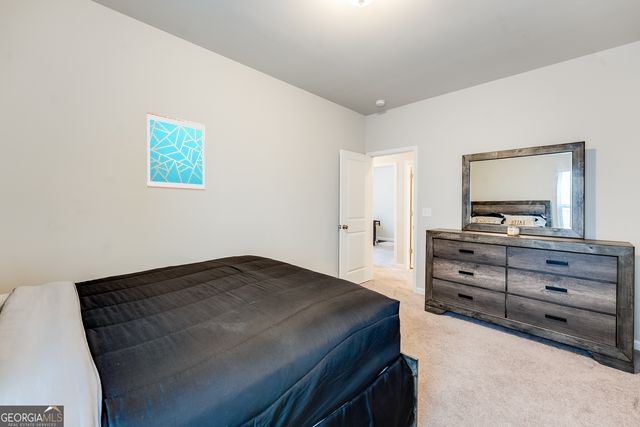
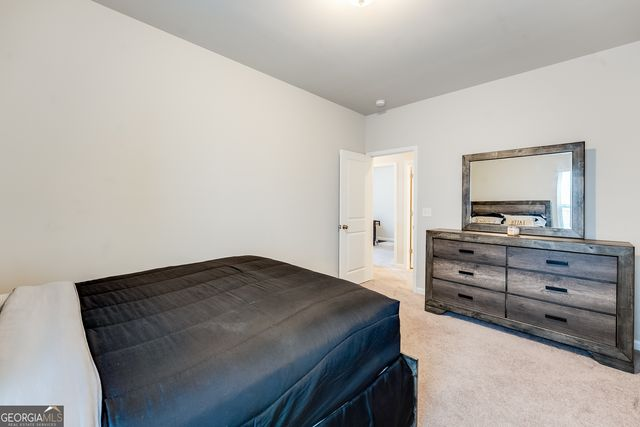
- wall art (177, 154)
